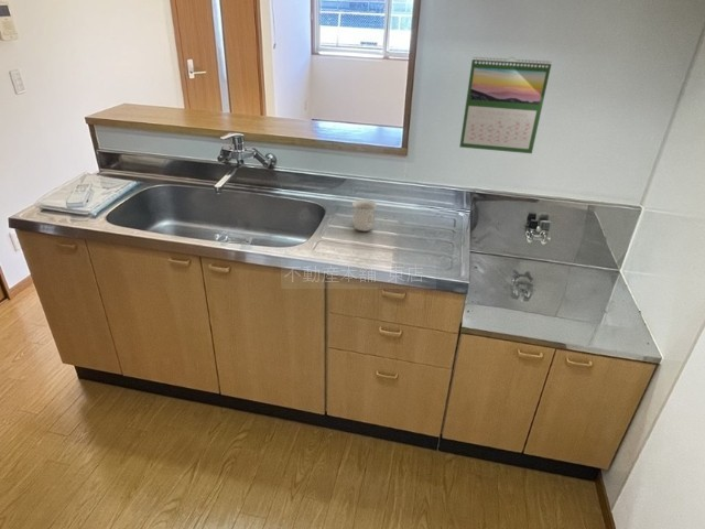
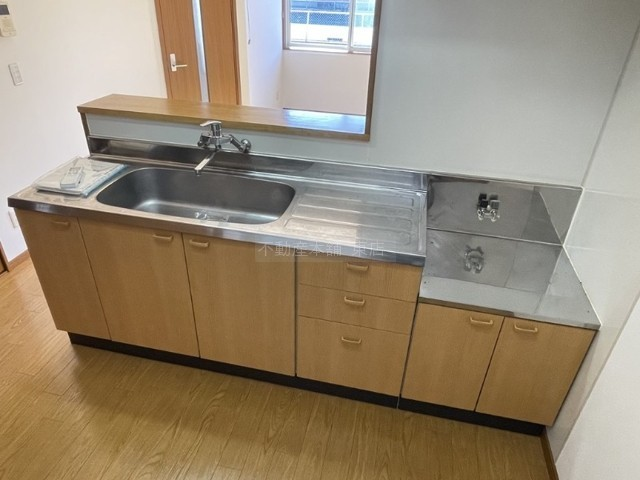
- calendar (502, 105)
- mug (364, 214)
